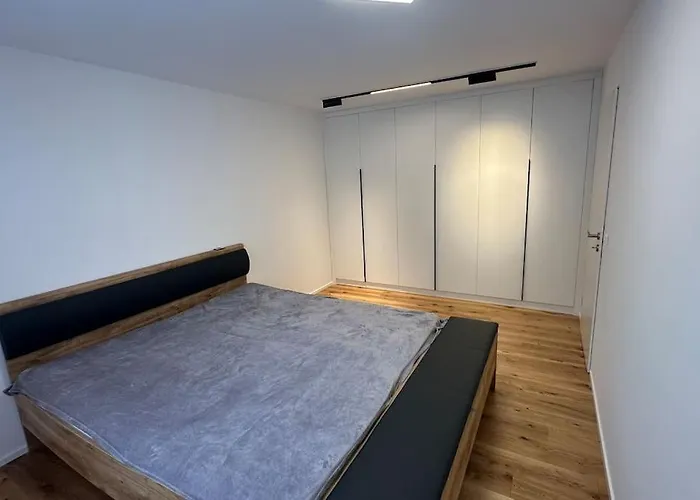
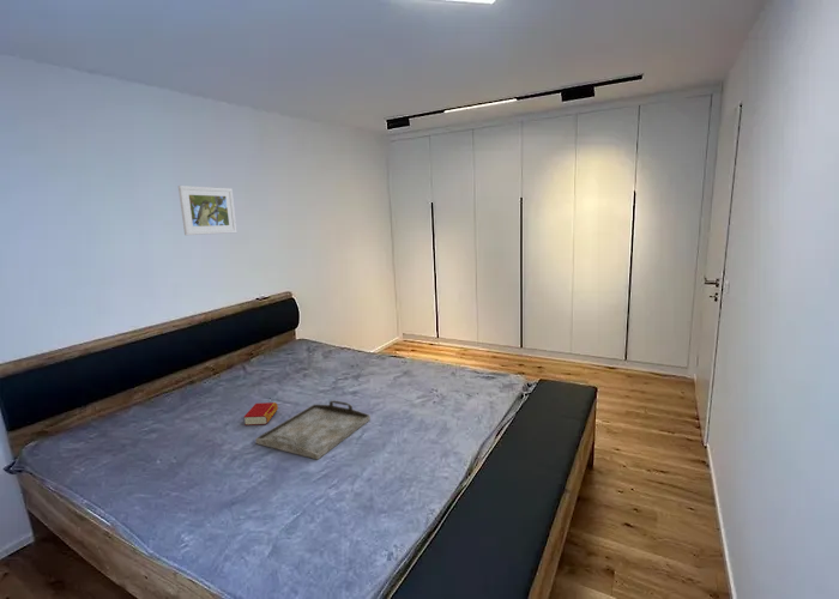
+ book (261, 413)
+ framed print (209, 210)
+ serving tray (315, 424)
